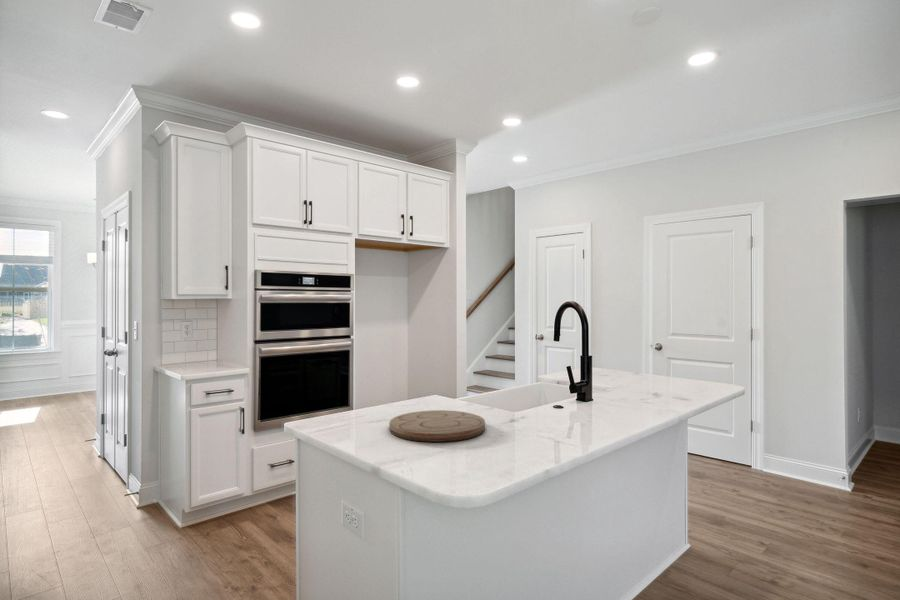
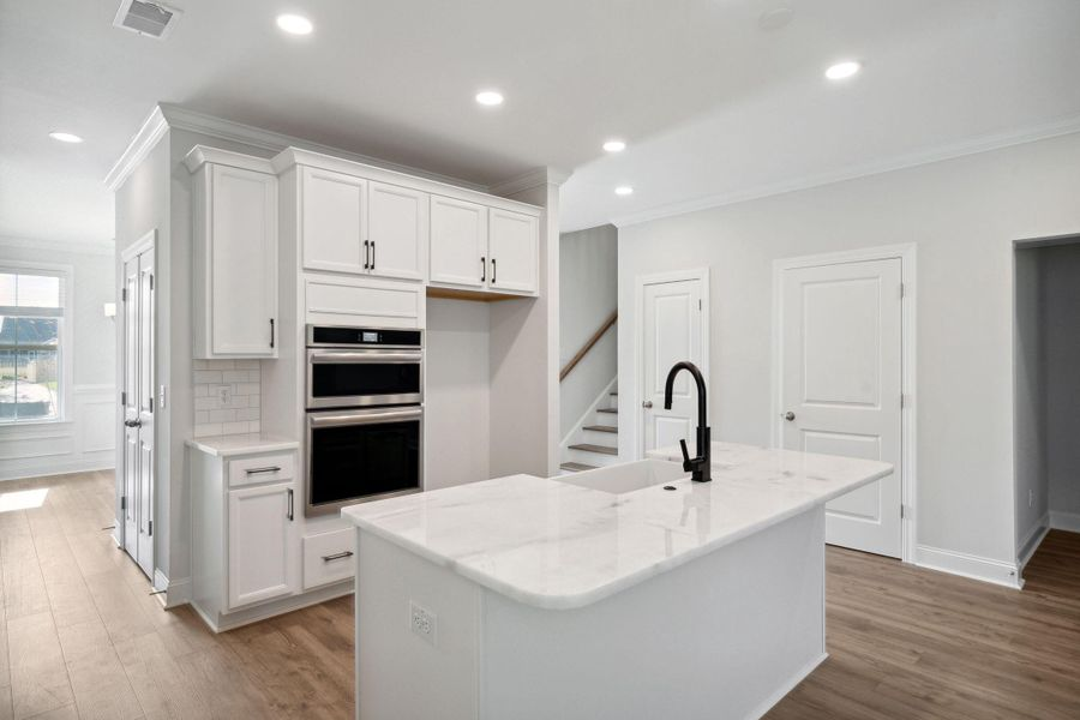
- cutting board (437, 424)
